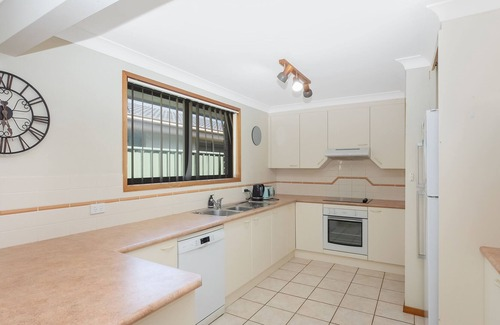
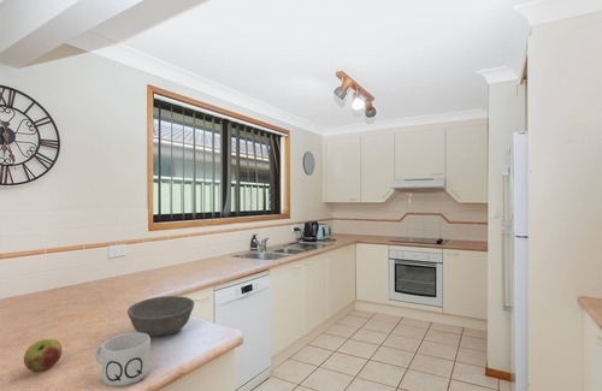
+ mug (119, 357)
+ bowl (161, 318)
+ apple (43, 354)
